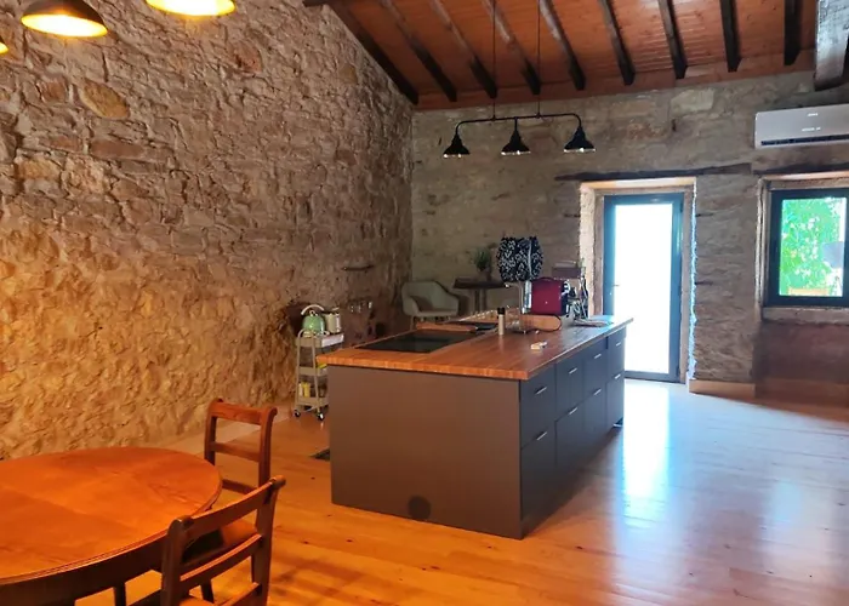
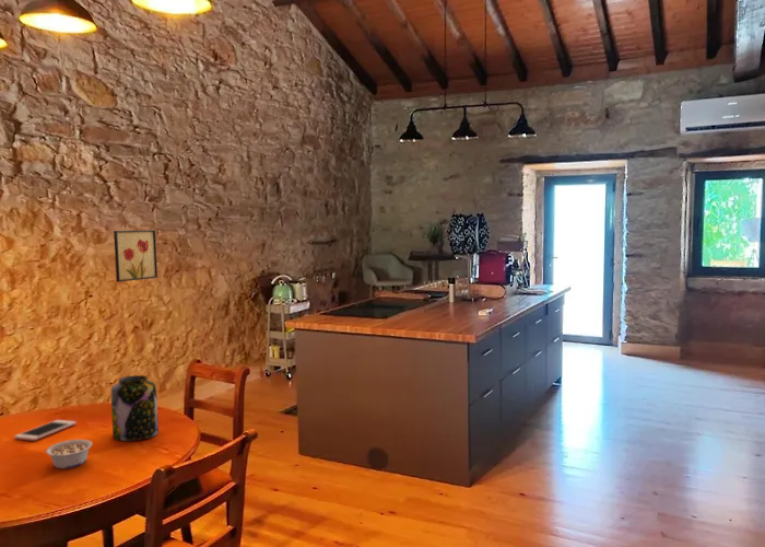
+ wall art (136, 255)
+ jar (134, 406)
+ legume (69, 453)
+ cell phone (46, 429)
